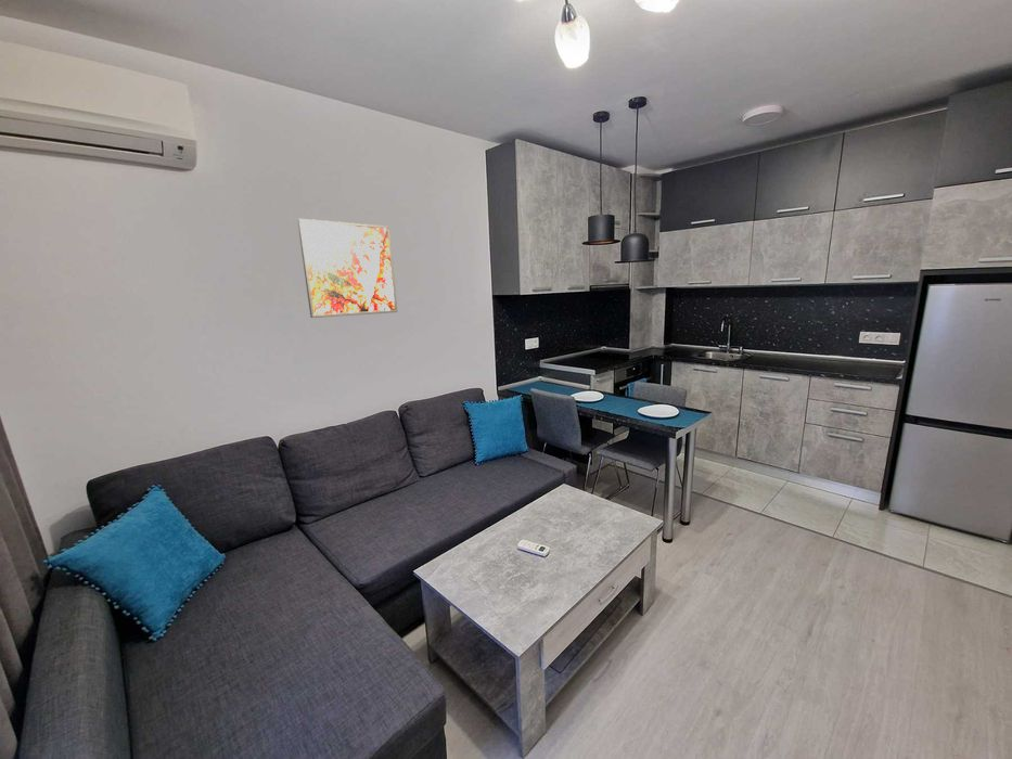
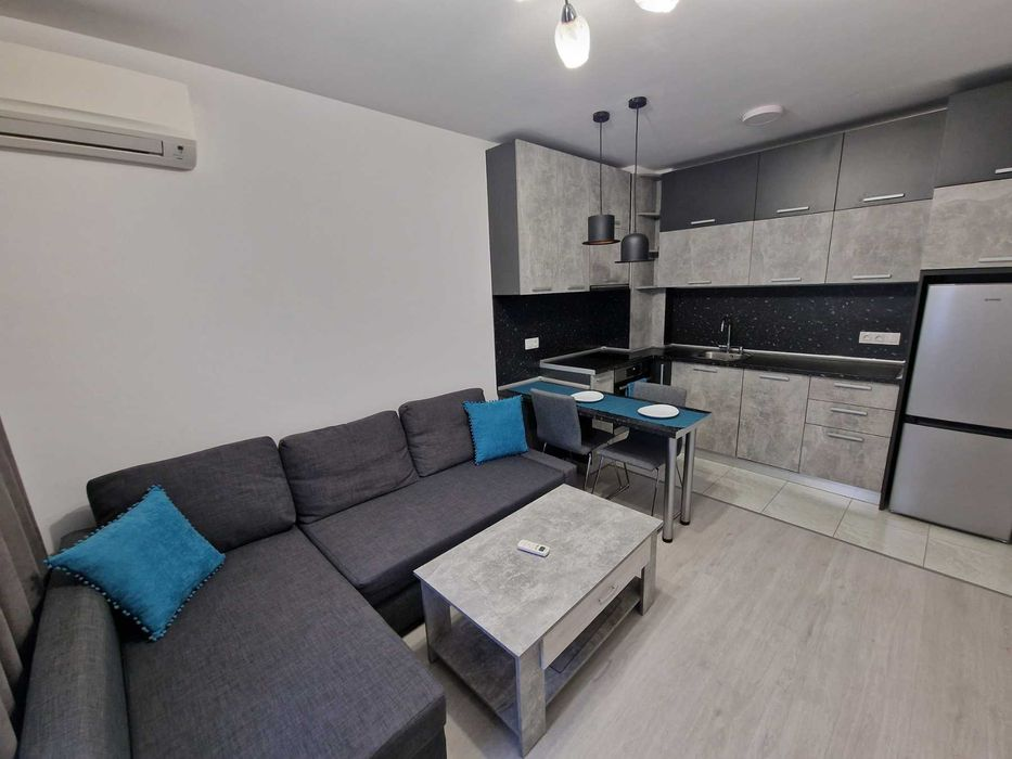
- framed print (351, 269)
